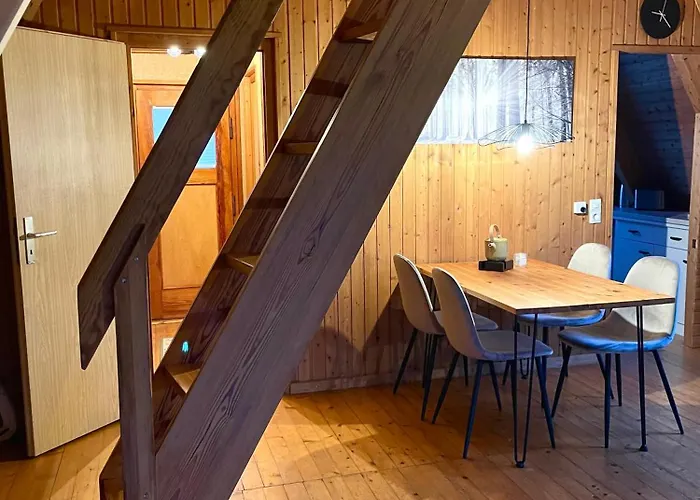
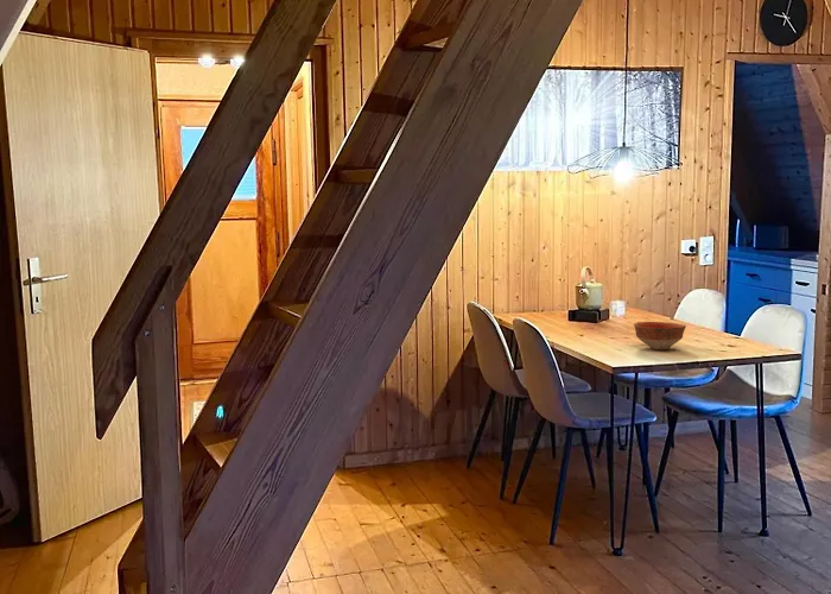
+ bowl (659, 336)
